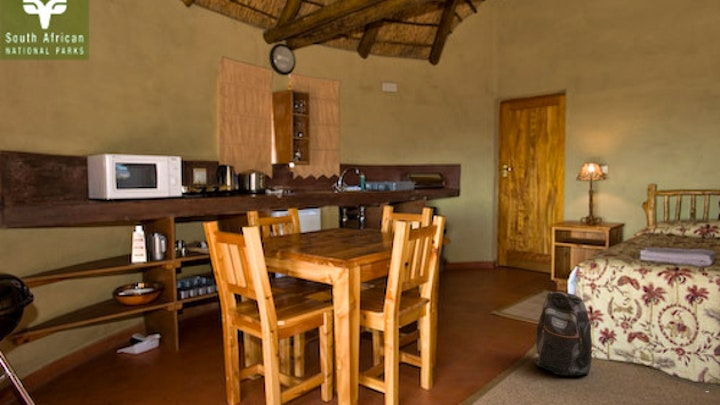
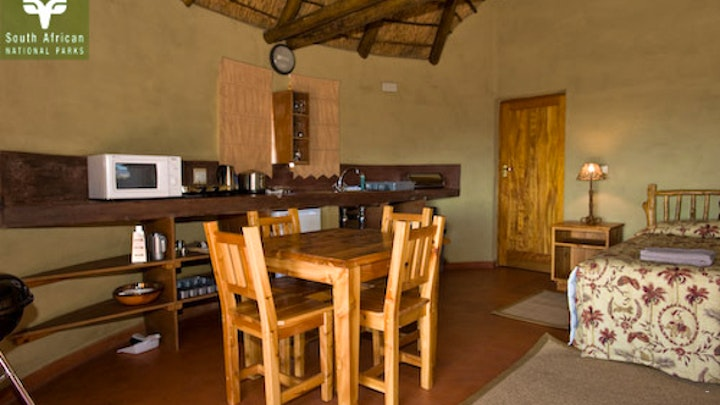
- backpack (562, 329)
